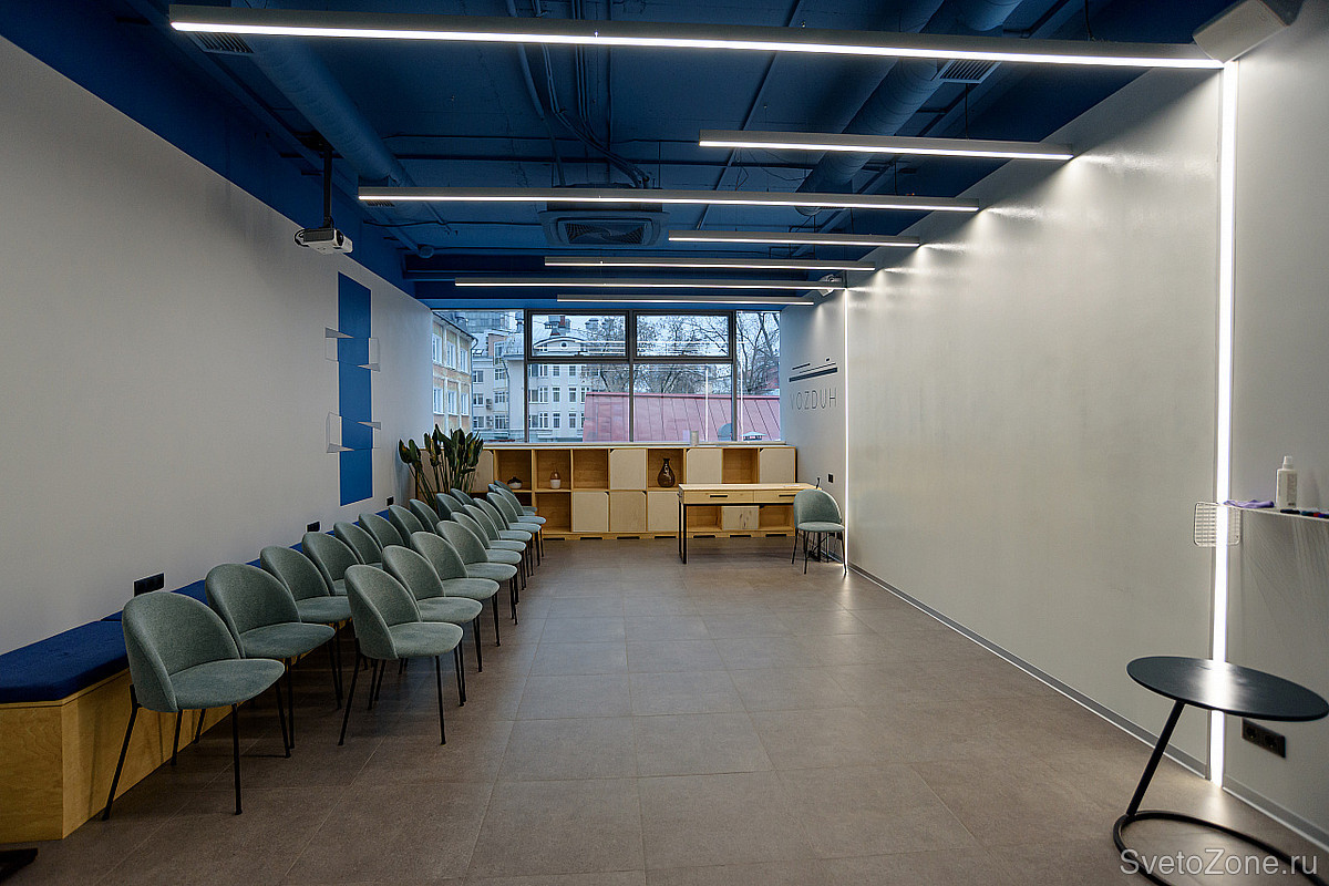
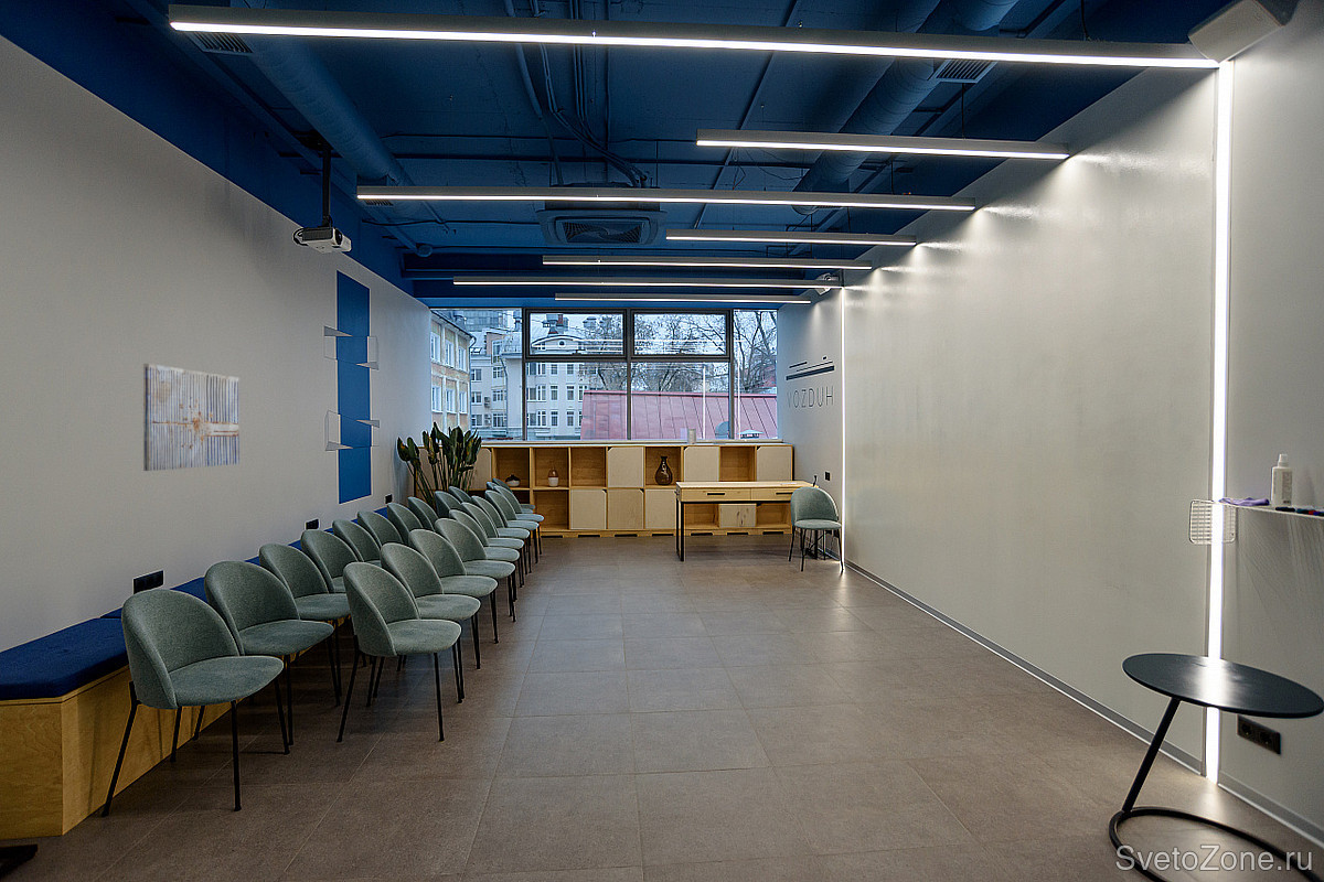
+ wall art (195, 419)
